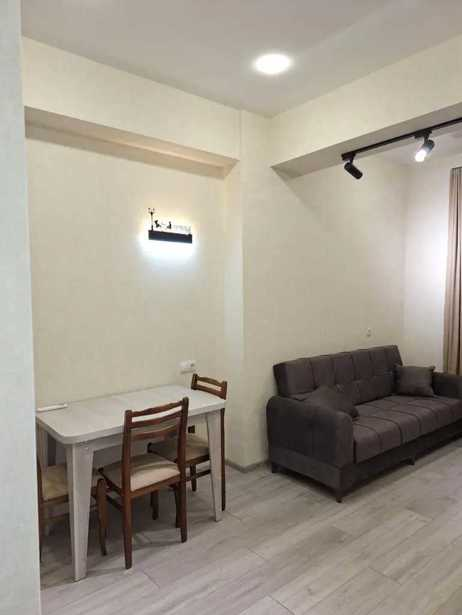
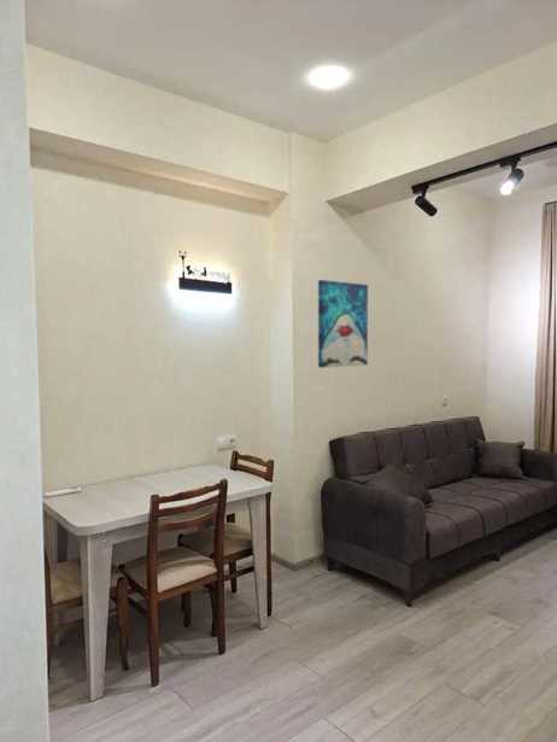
+ wall art (344, 325)
